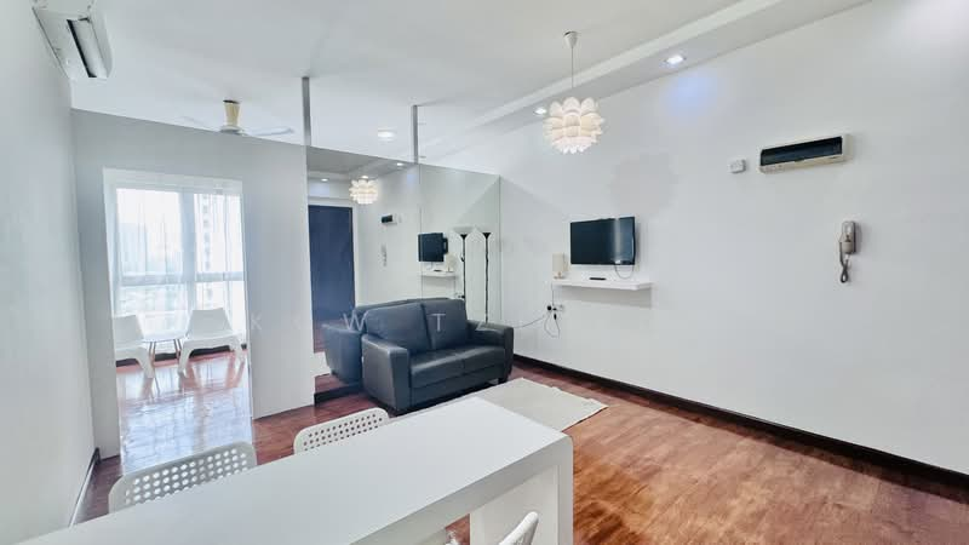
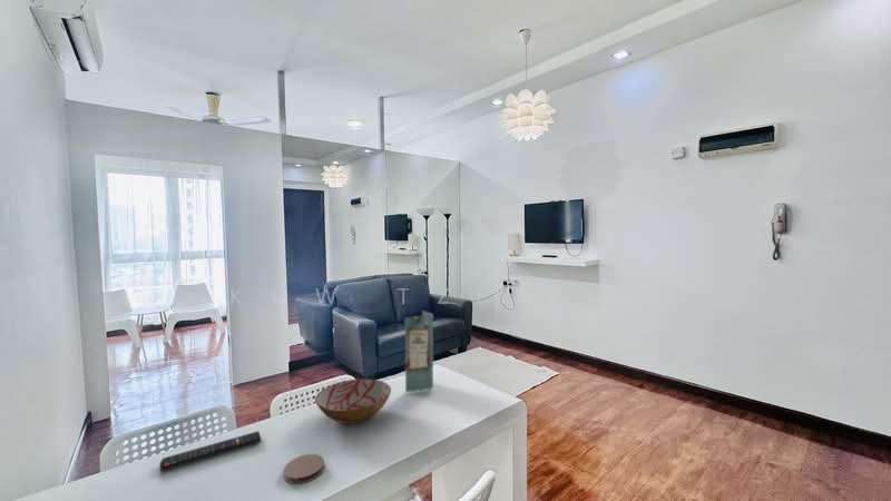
+ remote control (213, 450)
+ bowl (354, 404)
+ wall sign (417, 351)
+ coaster (304, 468)
